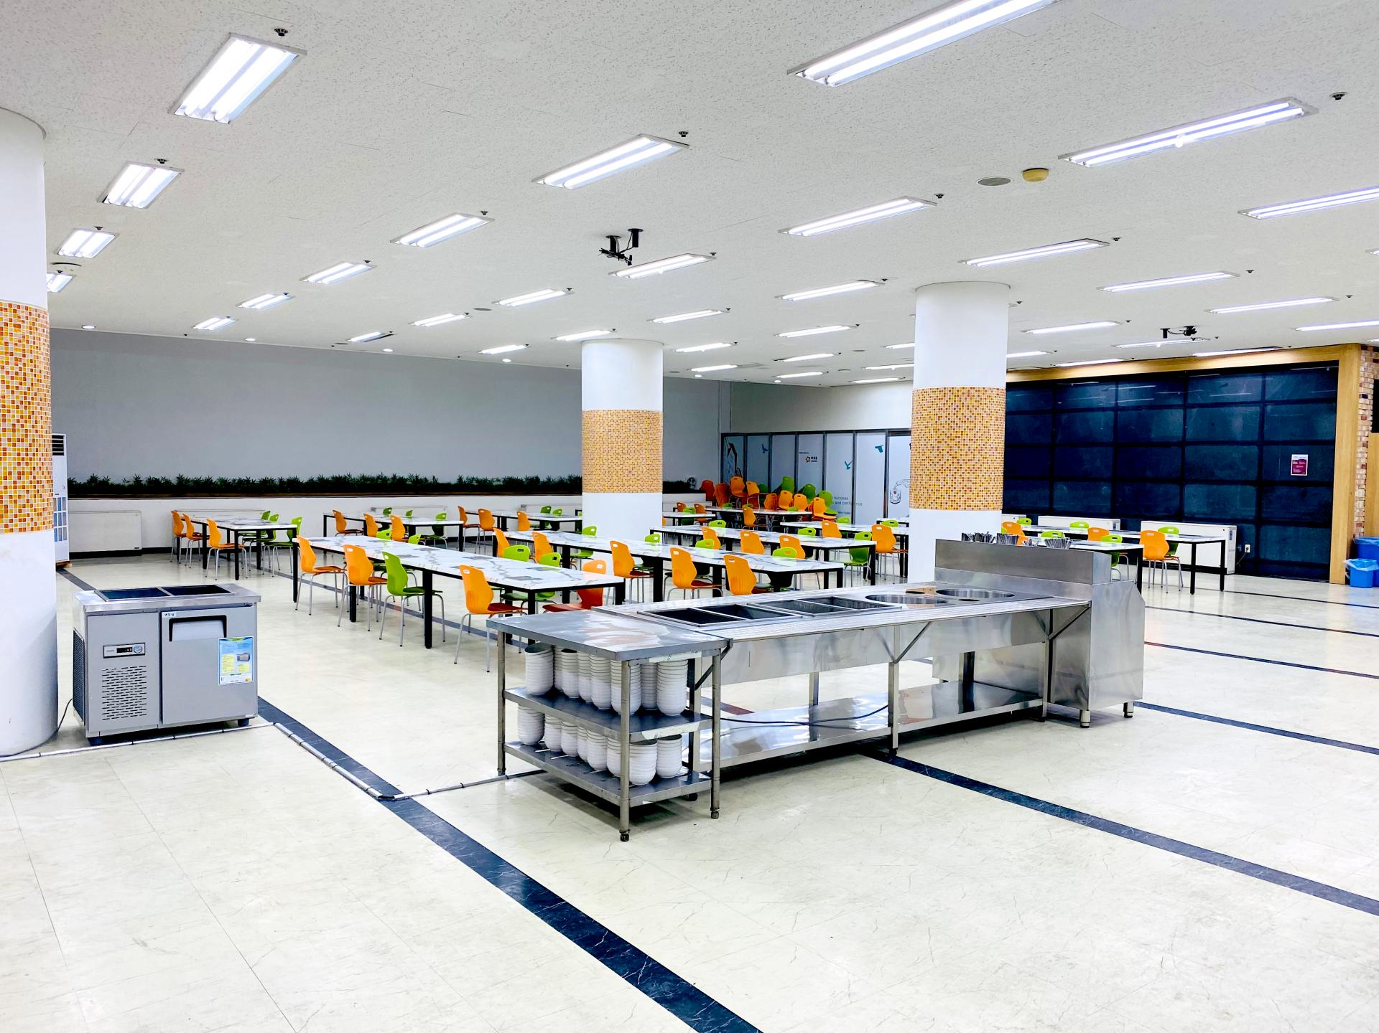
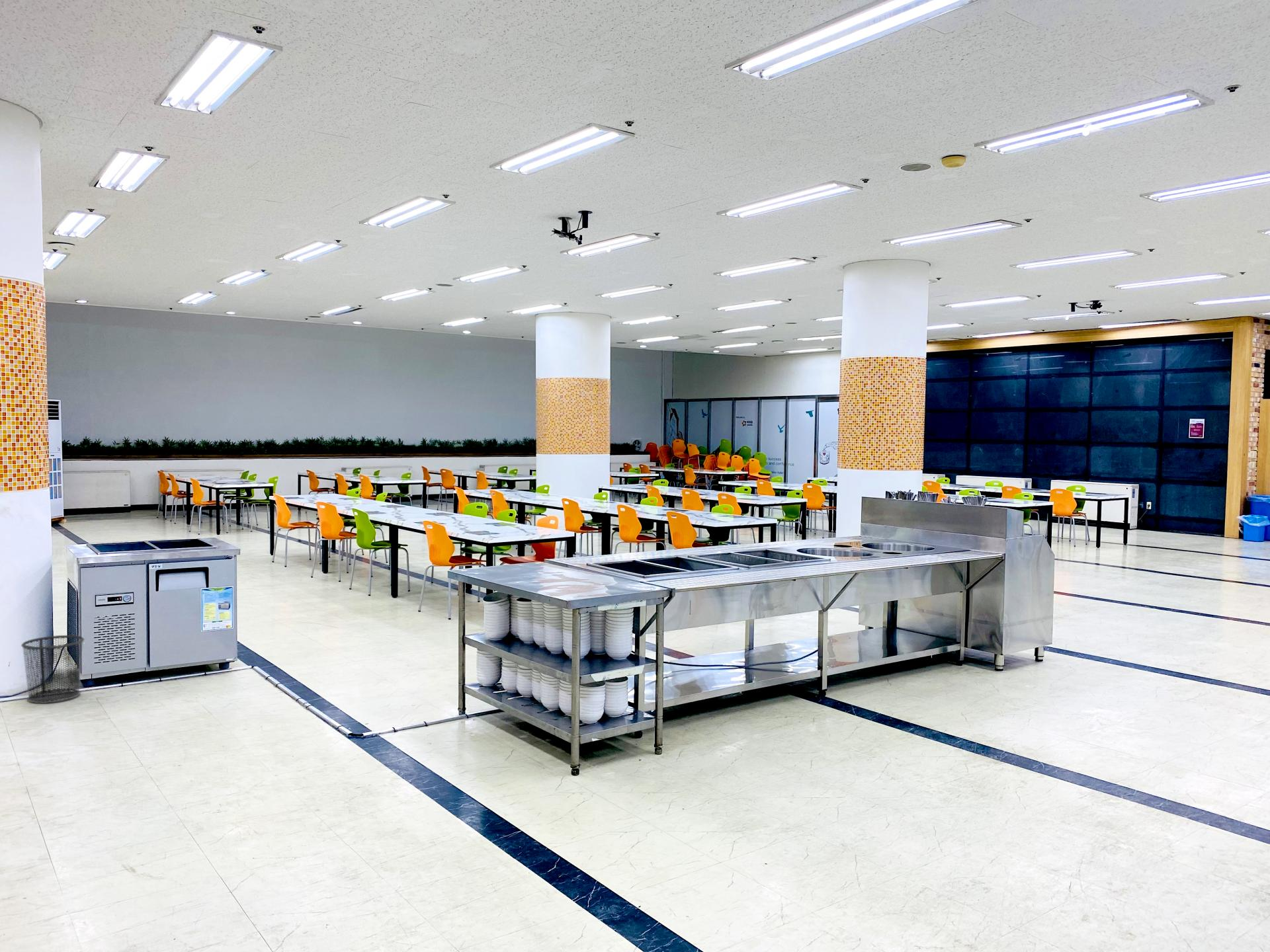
+ waste bin (54, 668)
